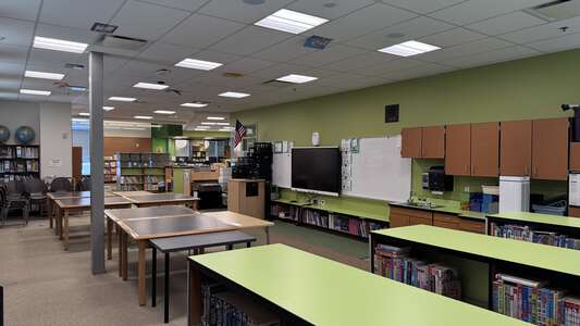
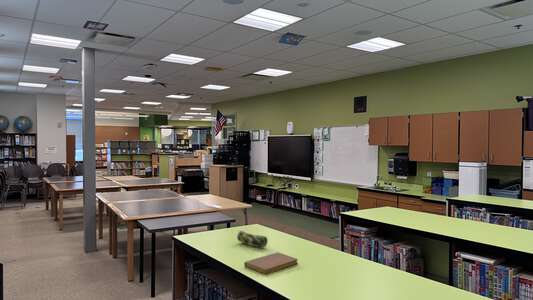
+ pencil case (251, 239)
+ notebook (271, 262)
